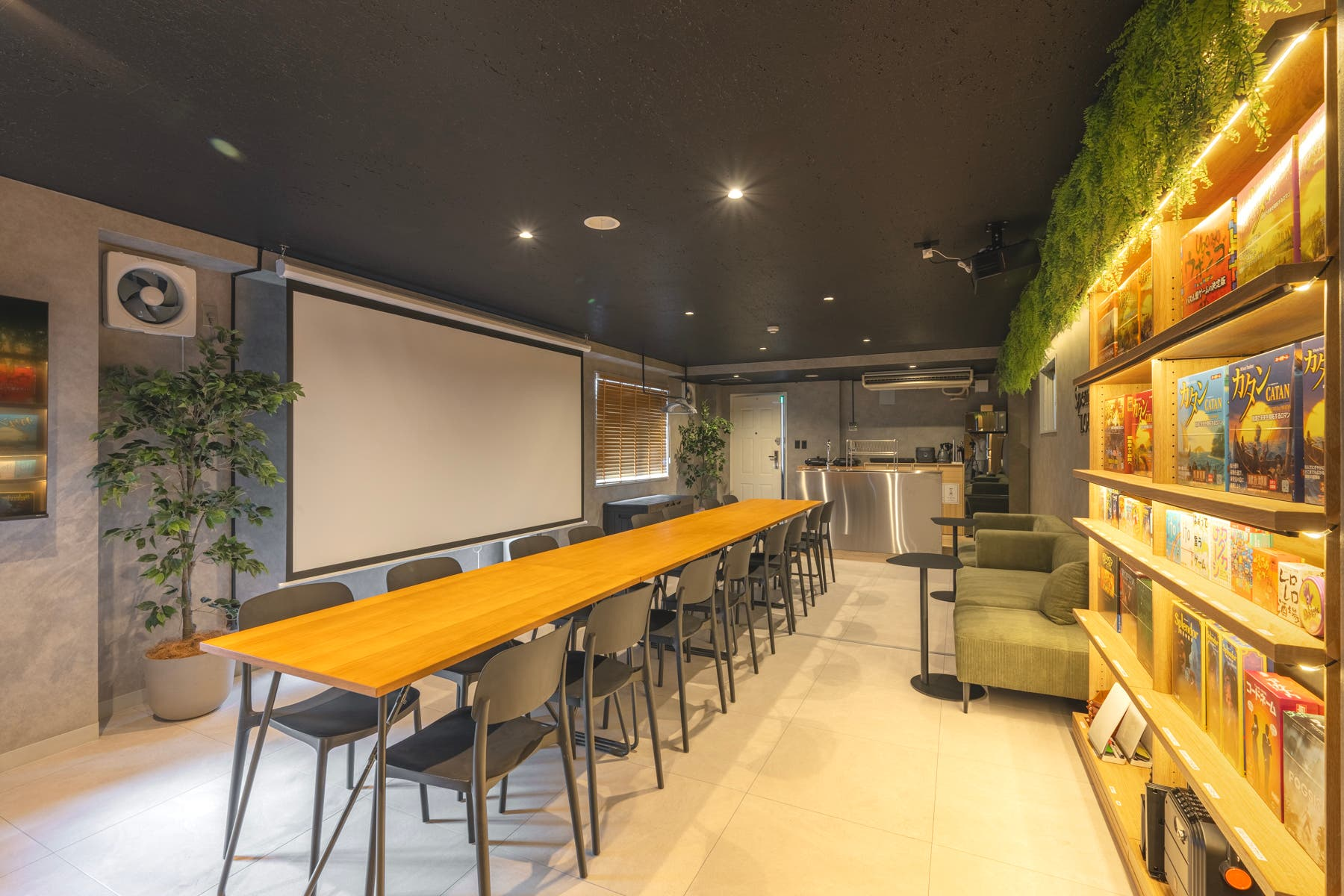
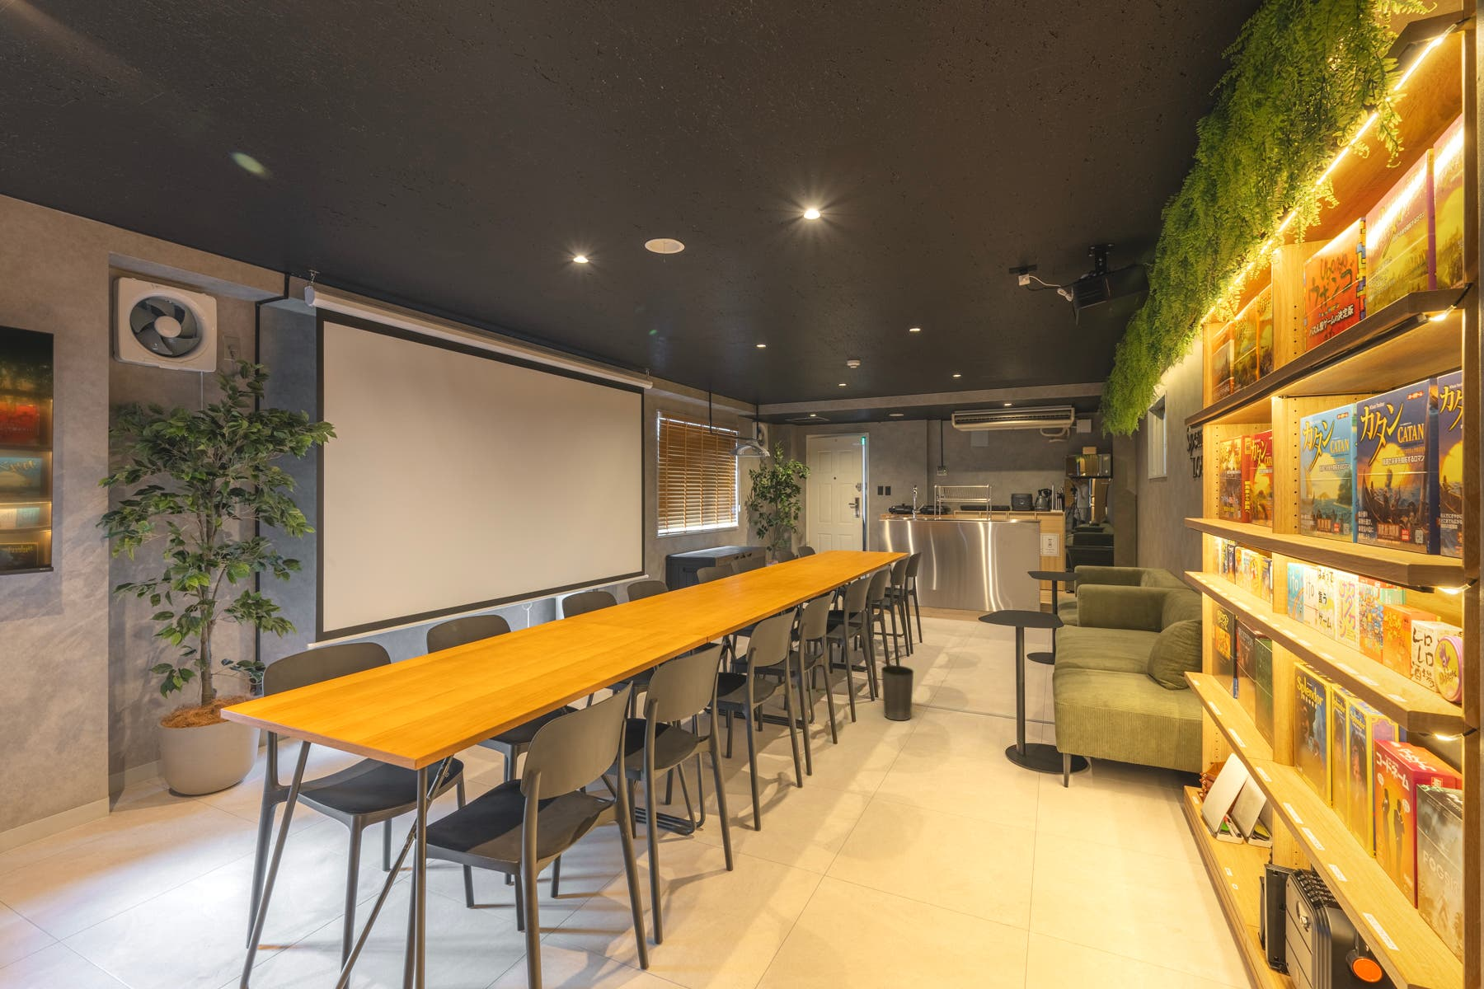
+ waste basket (897, 693)
